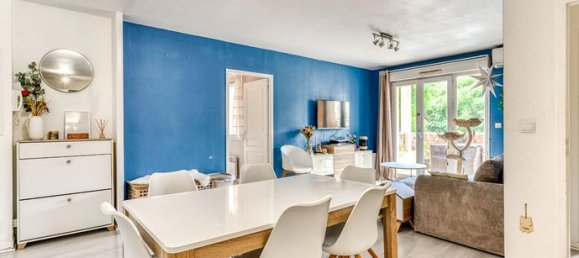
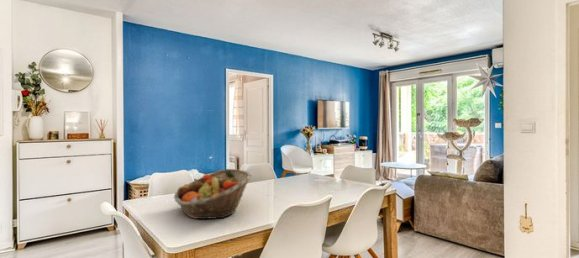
+ fruit basket (213, 191)
